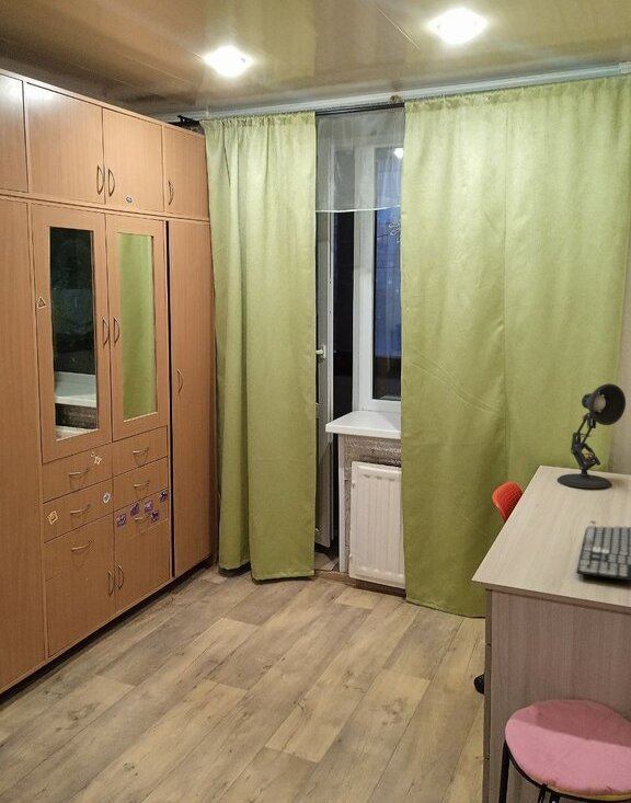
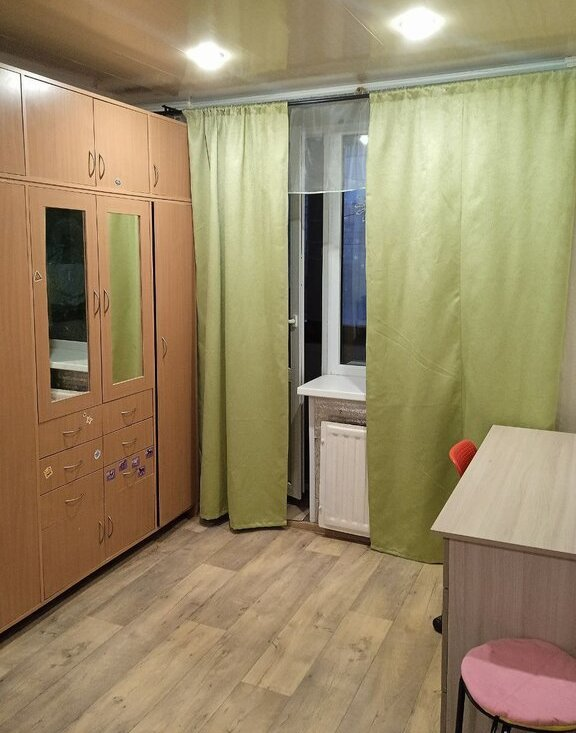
- keyboard (609, 544)
- desk lamp (587, 432)
